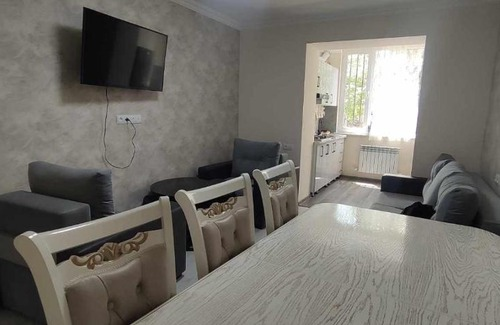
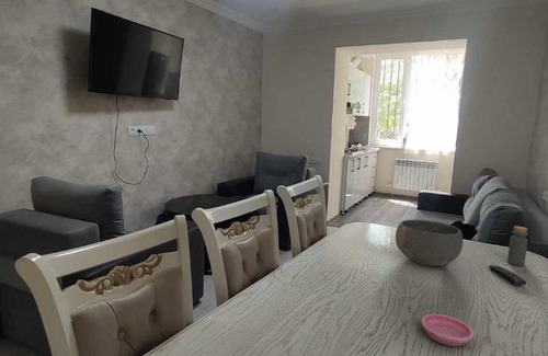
+ bowl (427, 243)
+ saucer (446, 331)
+ bottle (517, 245)
+ remote control (504, 273)
